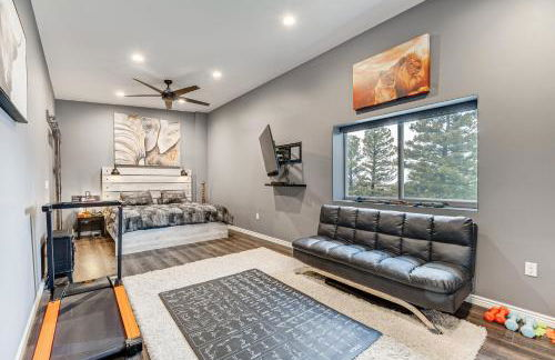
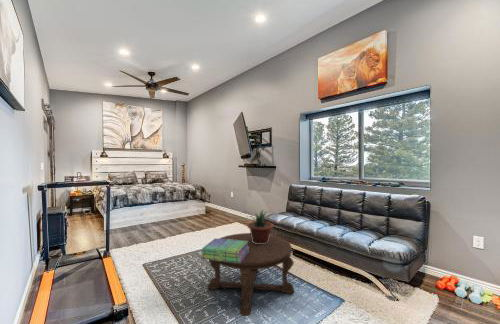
+ stack of books (225, 249)
+ potted plant (258, 226)
+ coffee table (250, 267)
